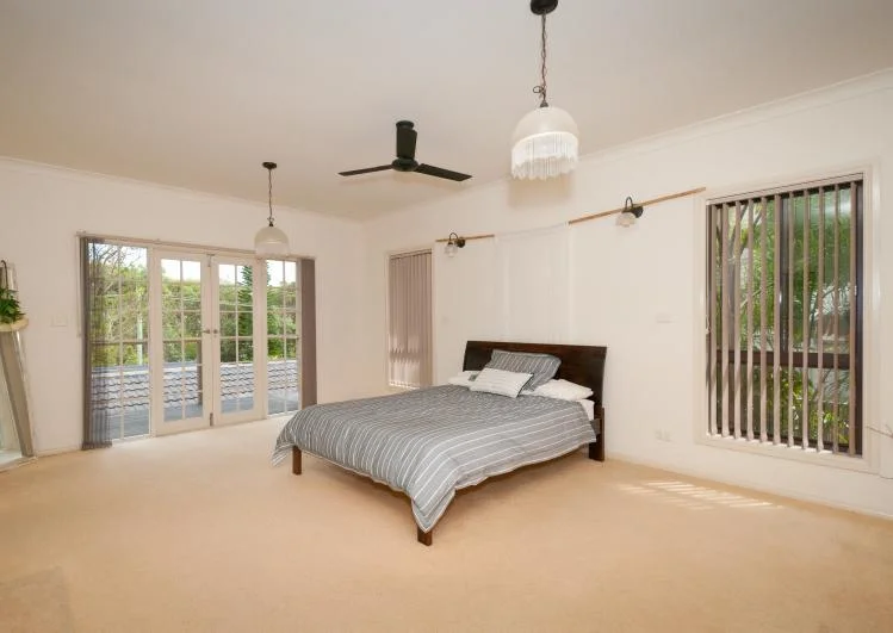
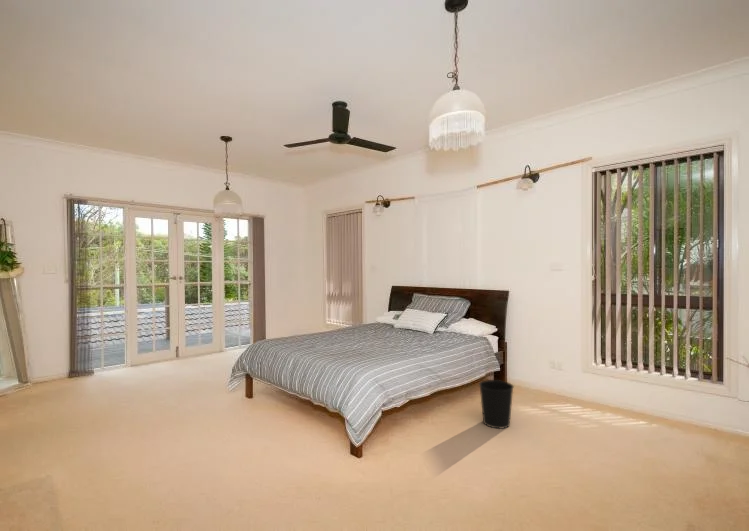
+ wastebasket (496, 404)
